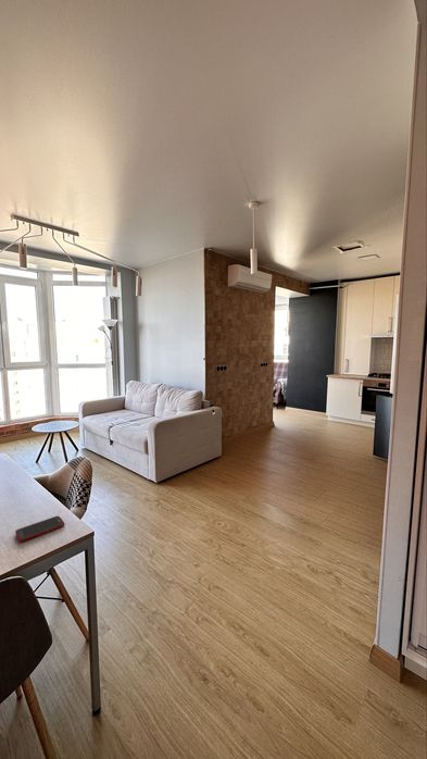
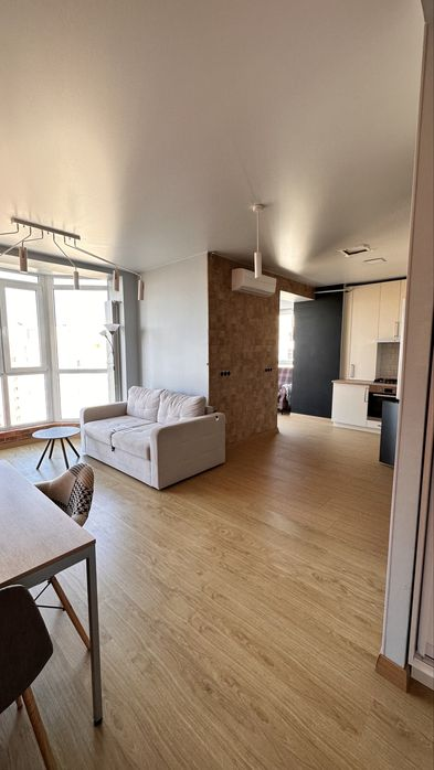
- cell phone (40, 527)
